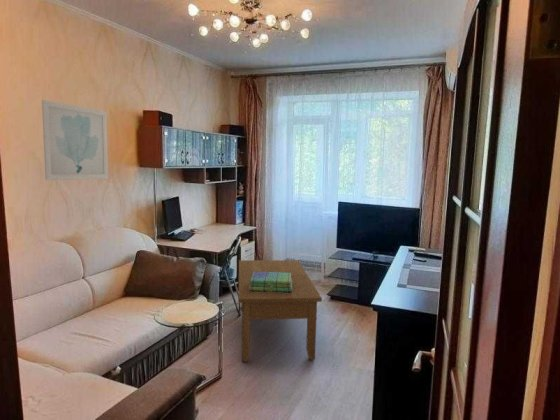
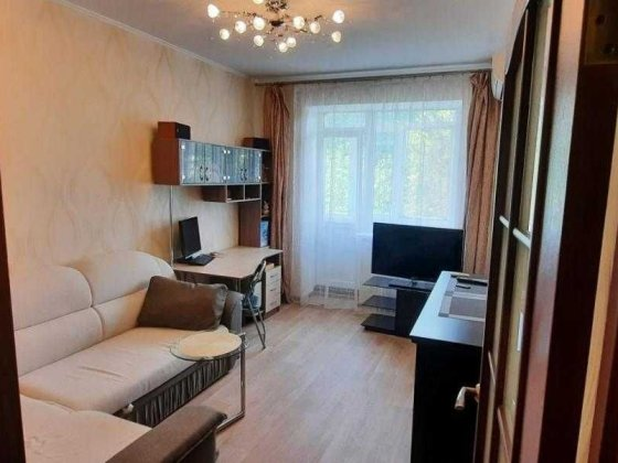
- coffee table (273, 303)
- wall art (78, 143)
- stack of books (271, 281)
